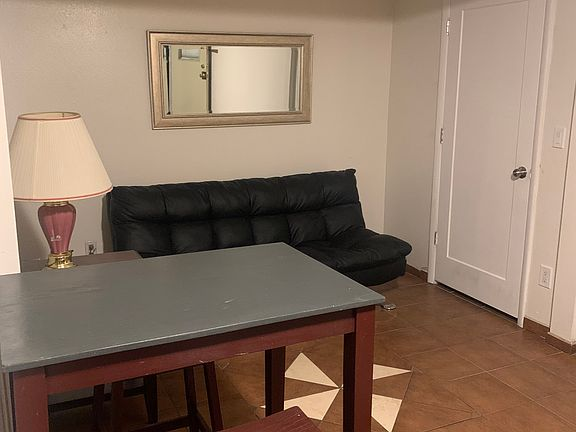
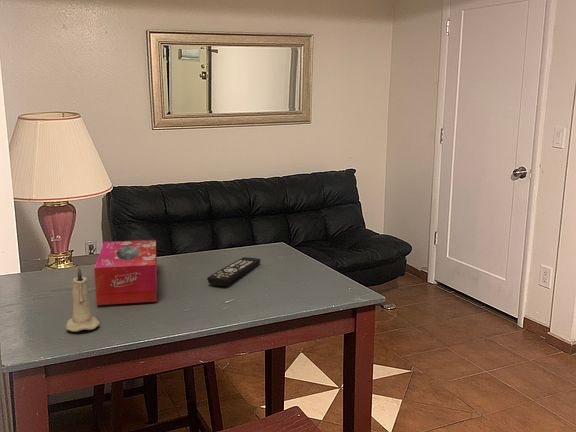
+ remote control (235, 270)
+ tissue box (128, 269)
+ candle (80, 296)
